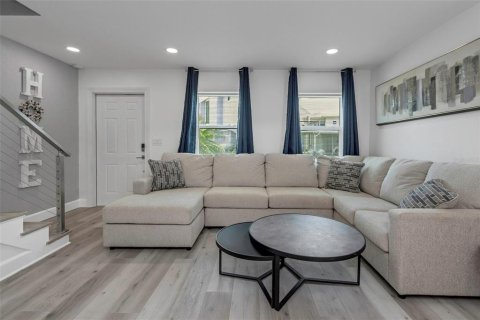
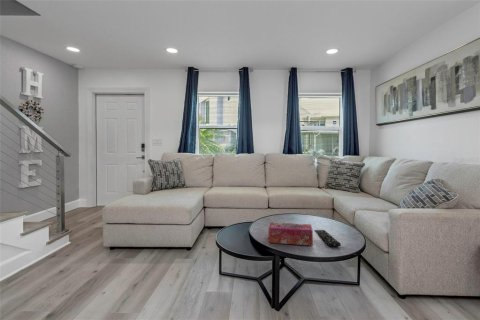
+ tissue box (290, 233)
+ remote control (326, 237)
